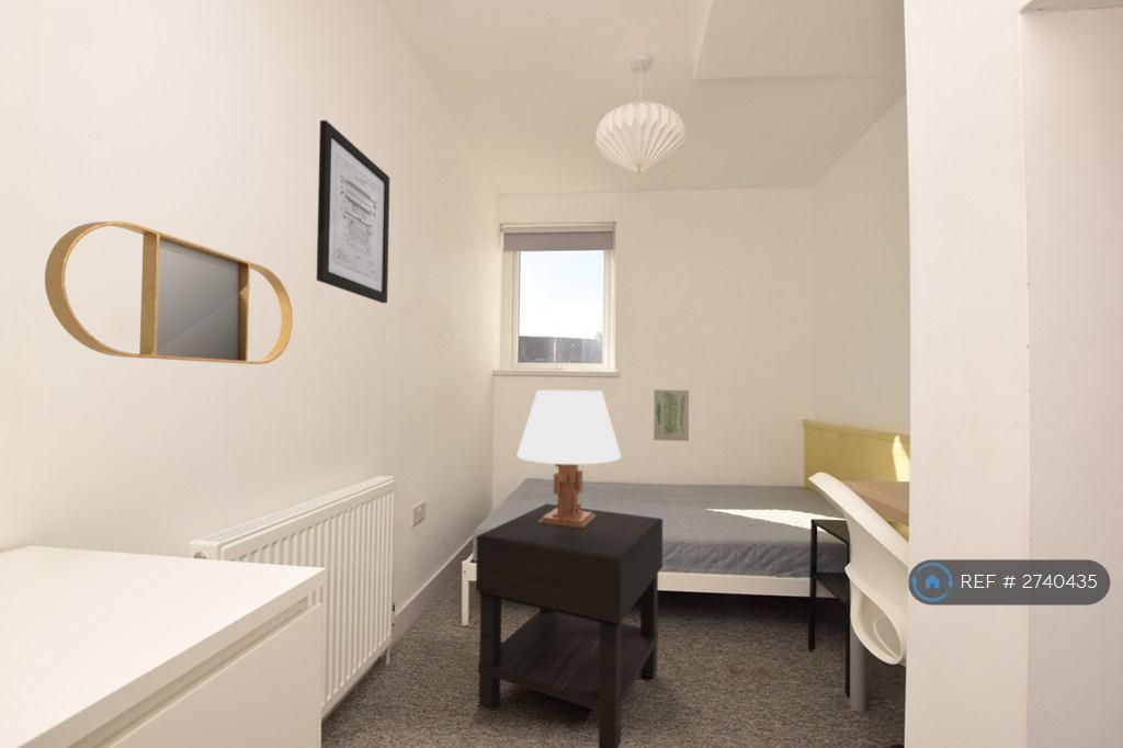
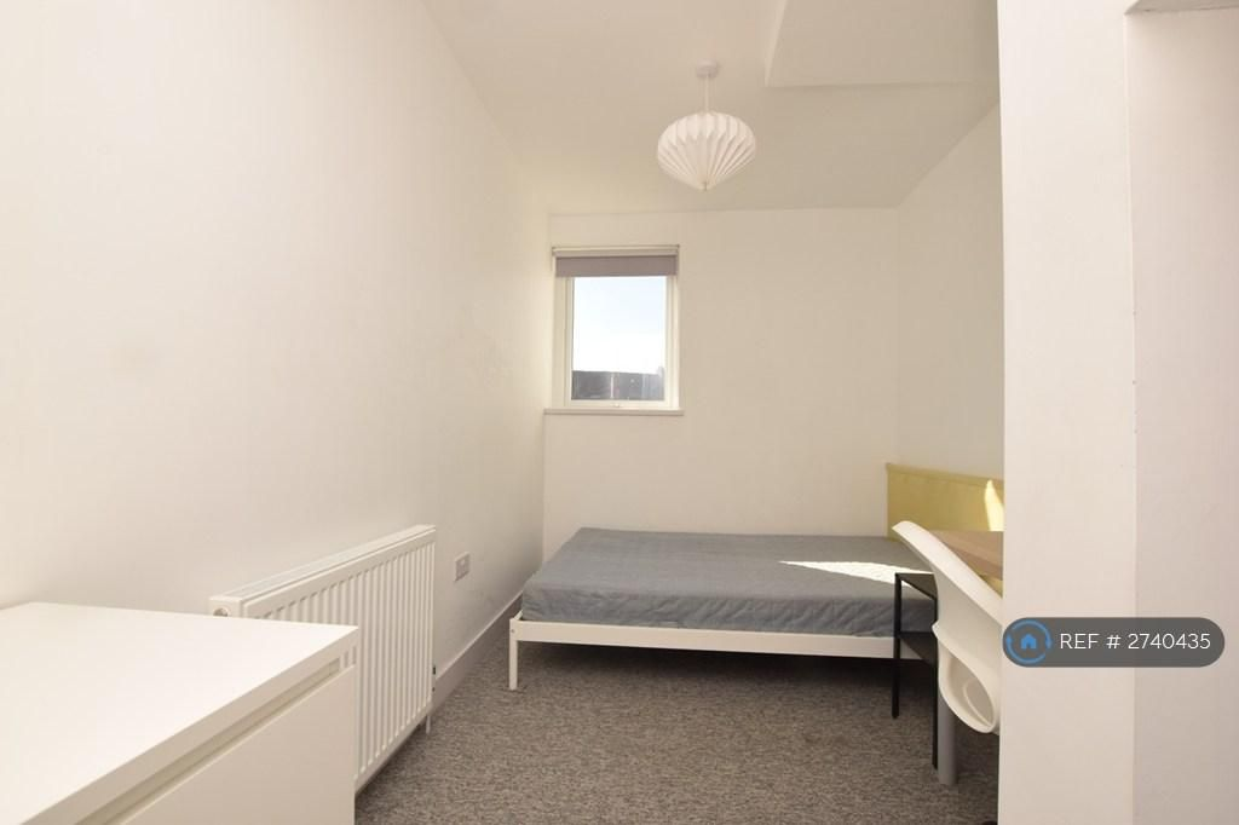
- home mirror (201, 304)
- wall art (358, 222)
- table lamp (568, 454)
- nightstand (575, 605)
- wall art (670, 415)
